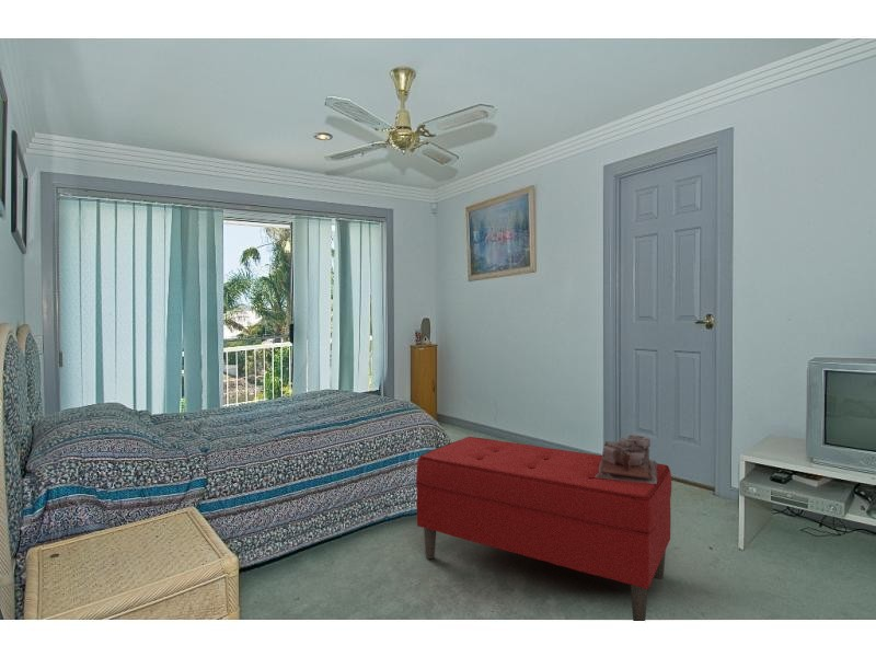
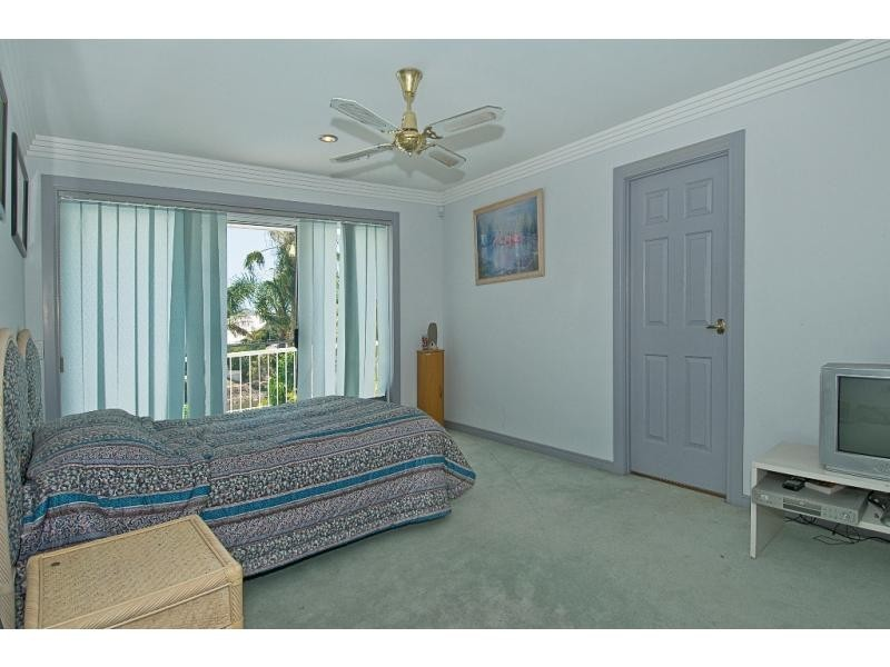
- bench (539, 512)
- decorative box (627, 452)
